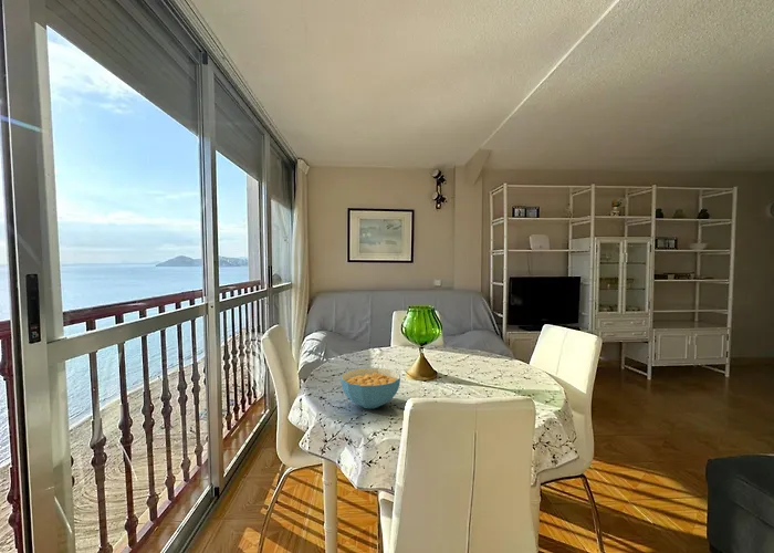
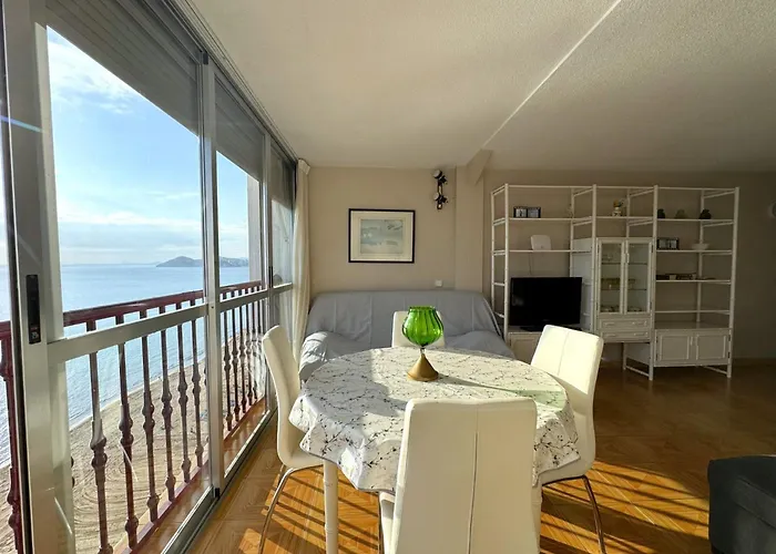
- cereal bowl (370, 390)
